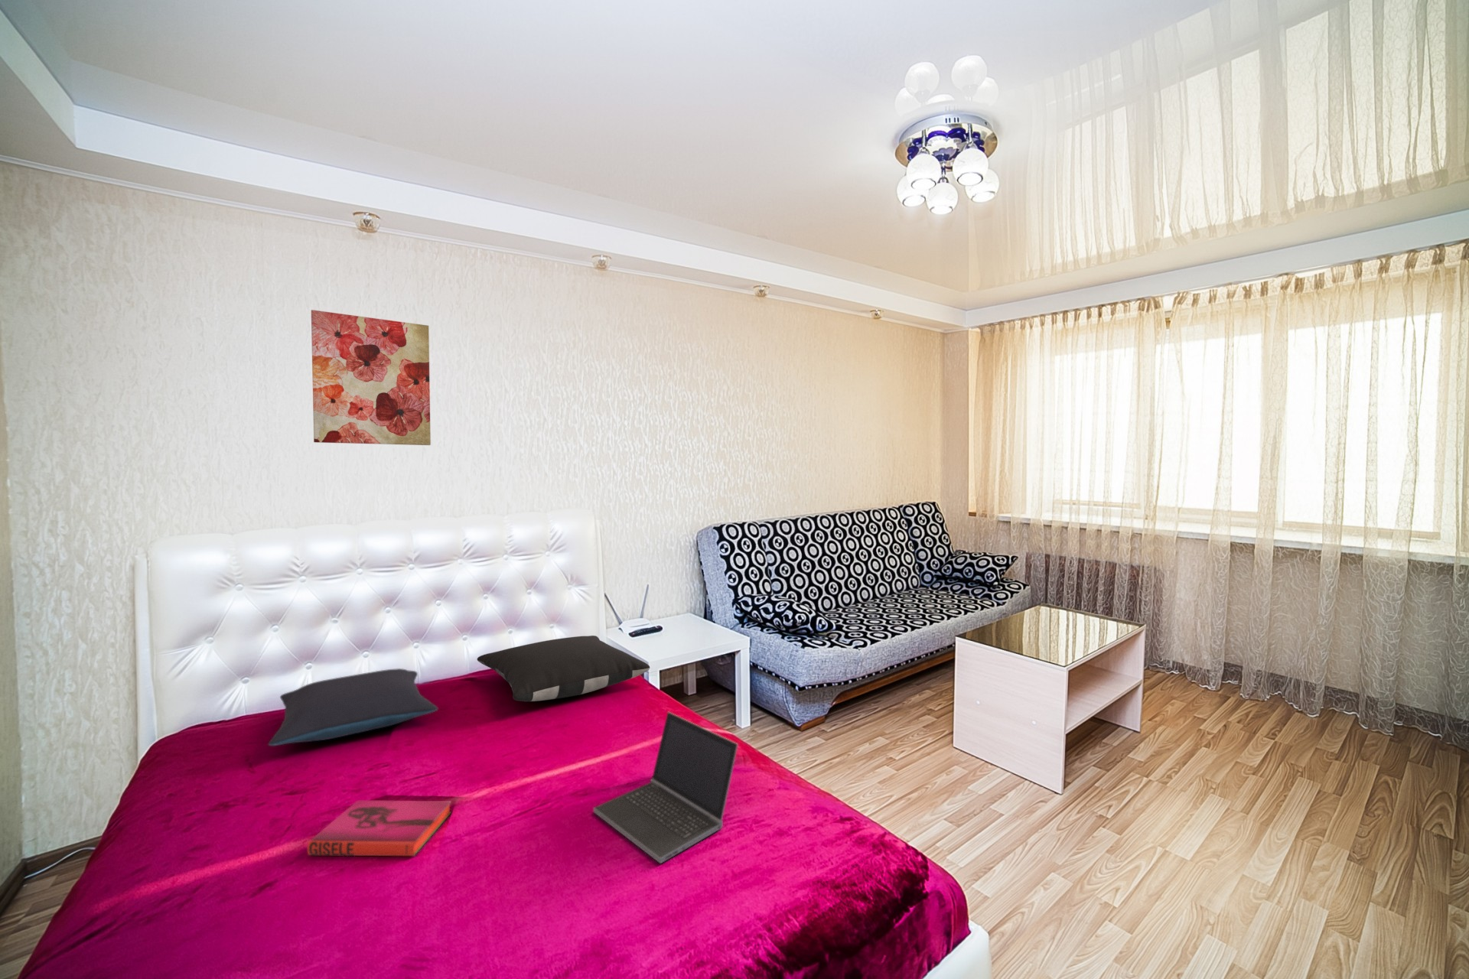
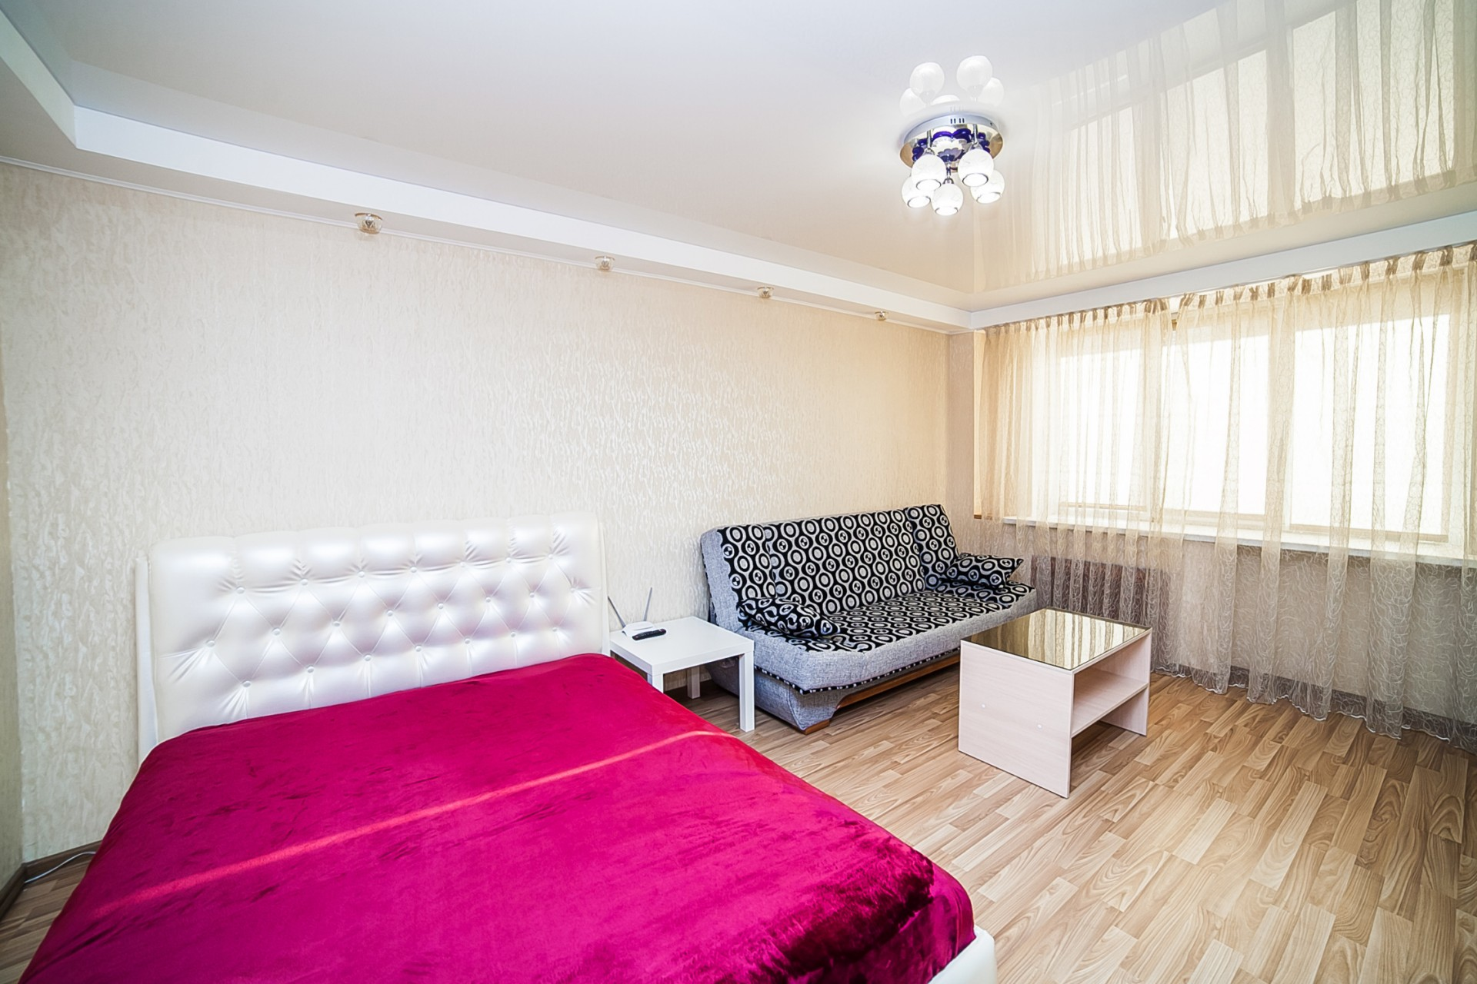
- laptop computer (665, 778)
- pillow (354, 703)
- pillow (562, 663)
- wall art (374, 381)
- hardback book (384, 827)
